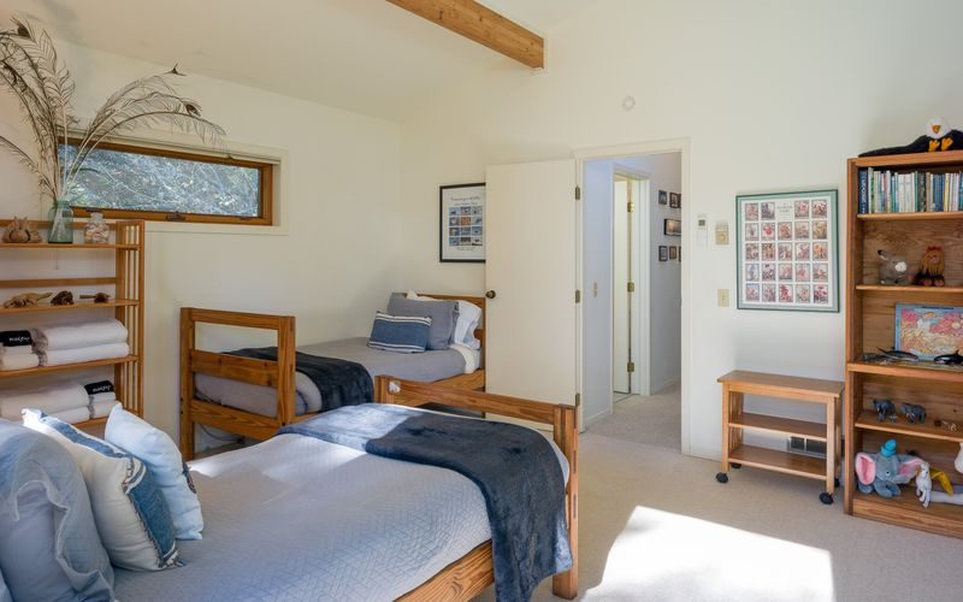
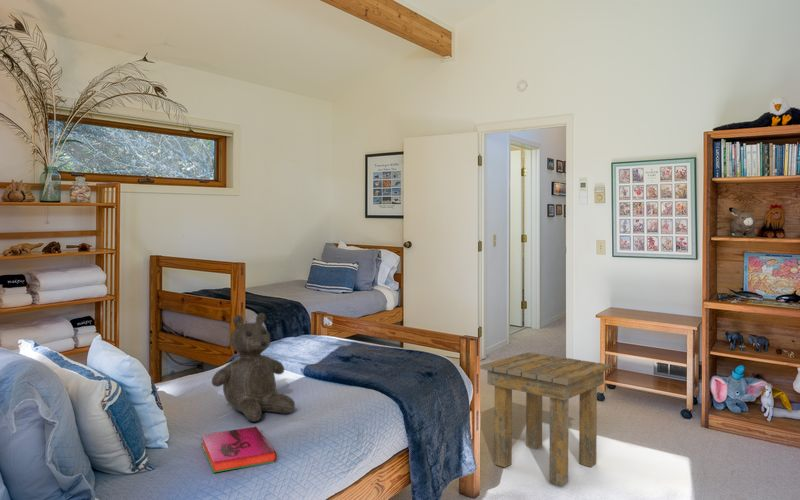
+ hardback book (237, 447)
+ side table (541, 414)
+ teddy bear (257, 364)
